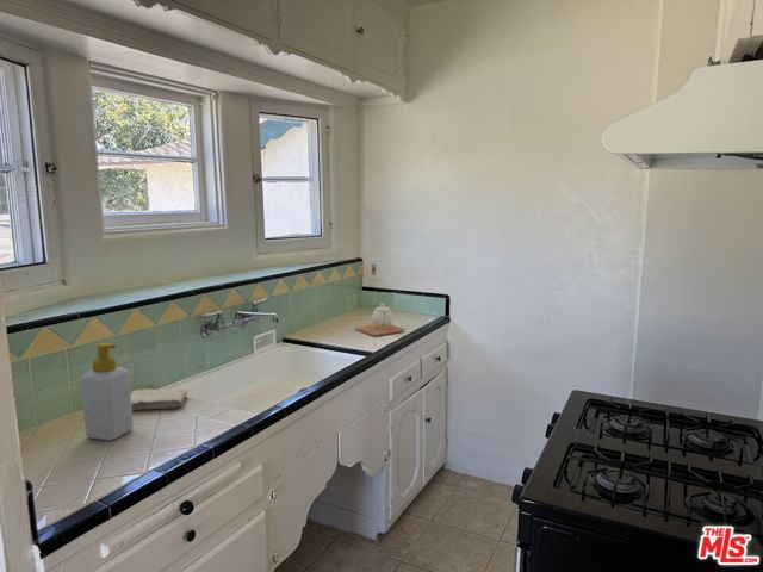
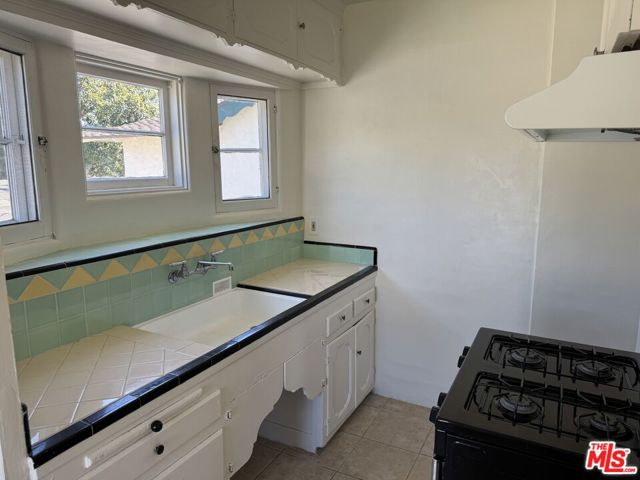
- washcloth (155, 398)
- soap bottle (106, 388)
- teapot (379, 316)
